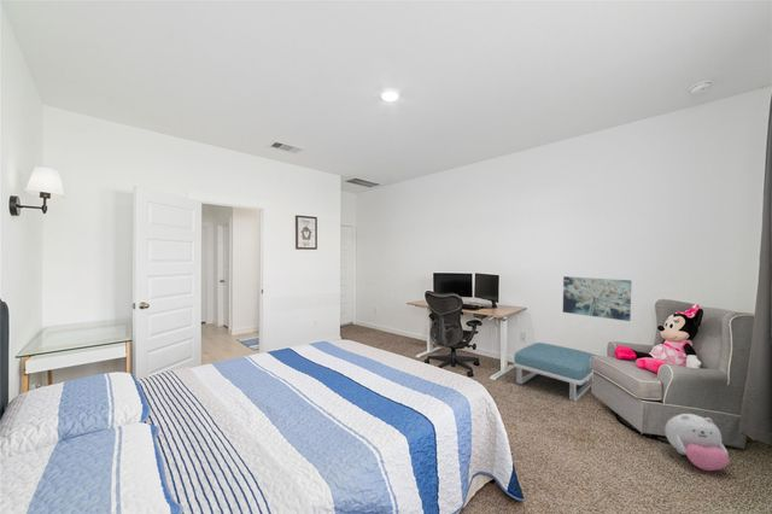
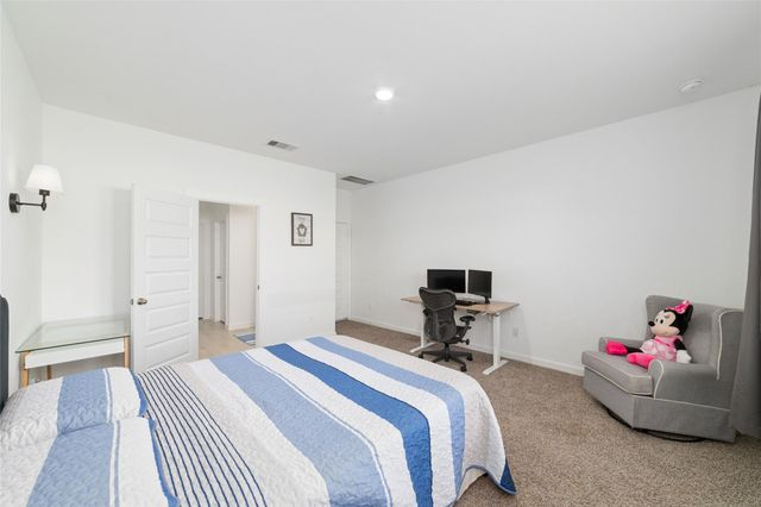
- wall art (595, 297)
- plush toy (695, 438)
- footstool (556, 367)
